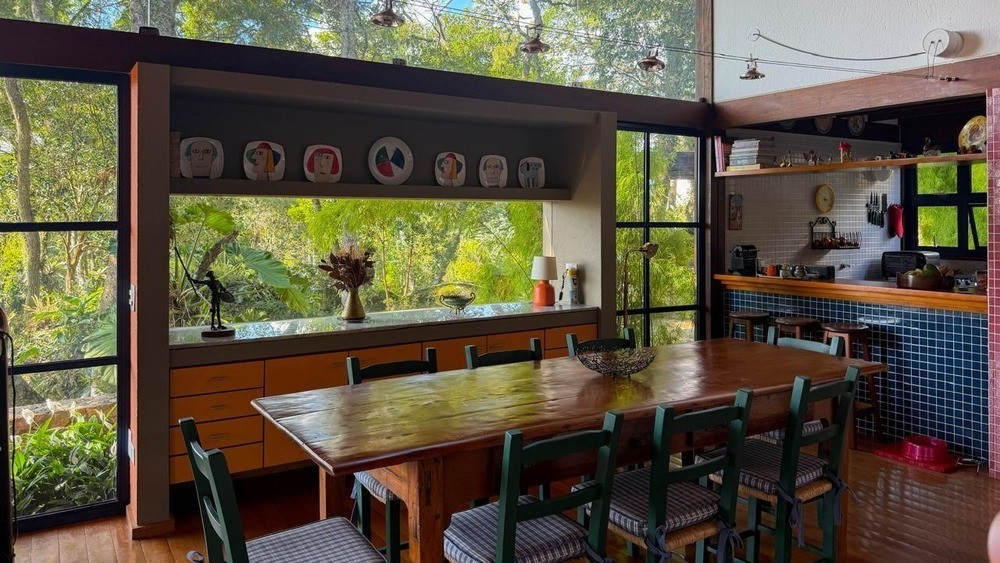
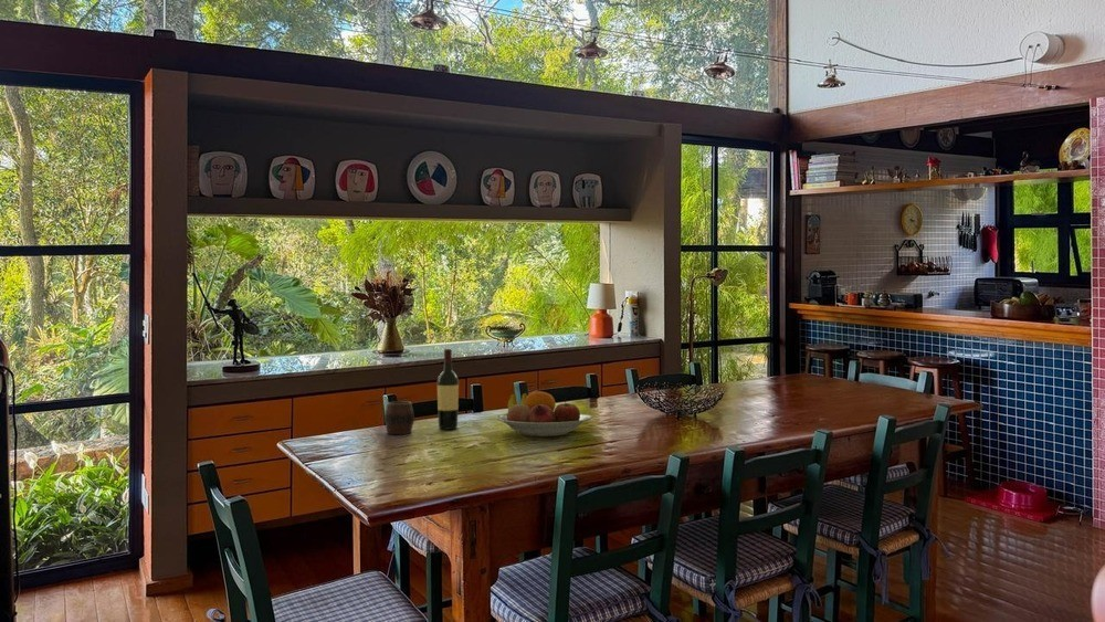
+ wine bottle (448, 388)
+ fruit bowl (544, 412)
+ cup (399, 418)
